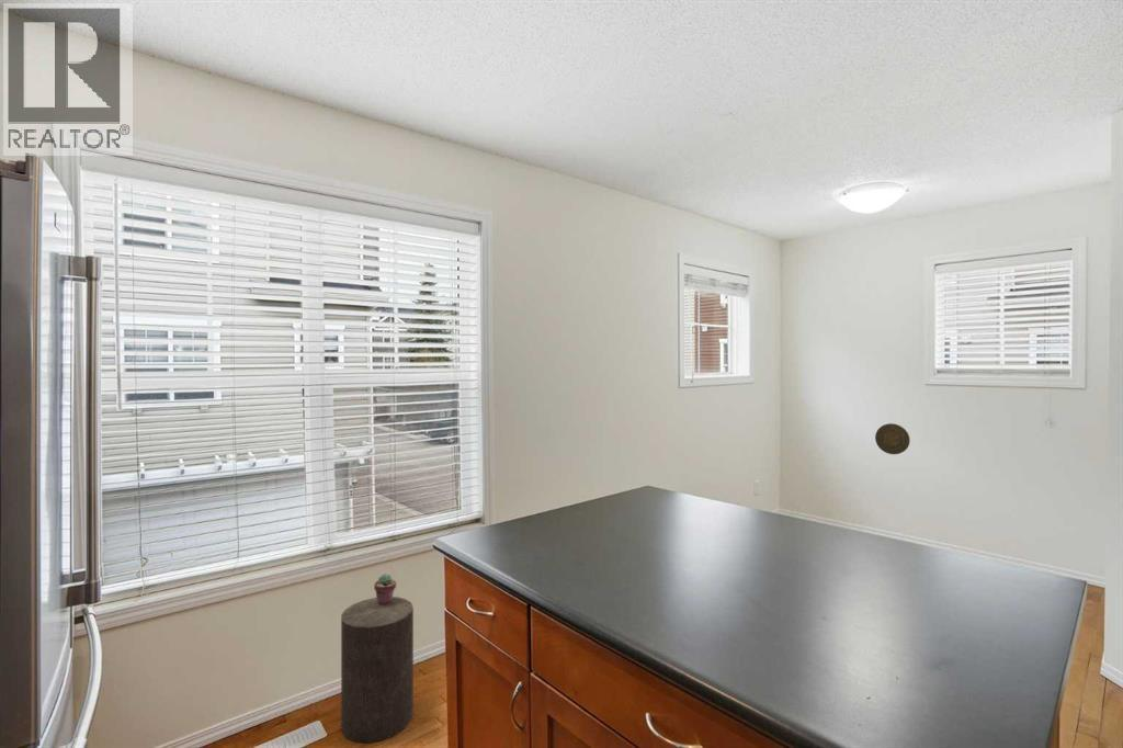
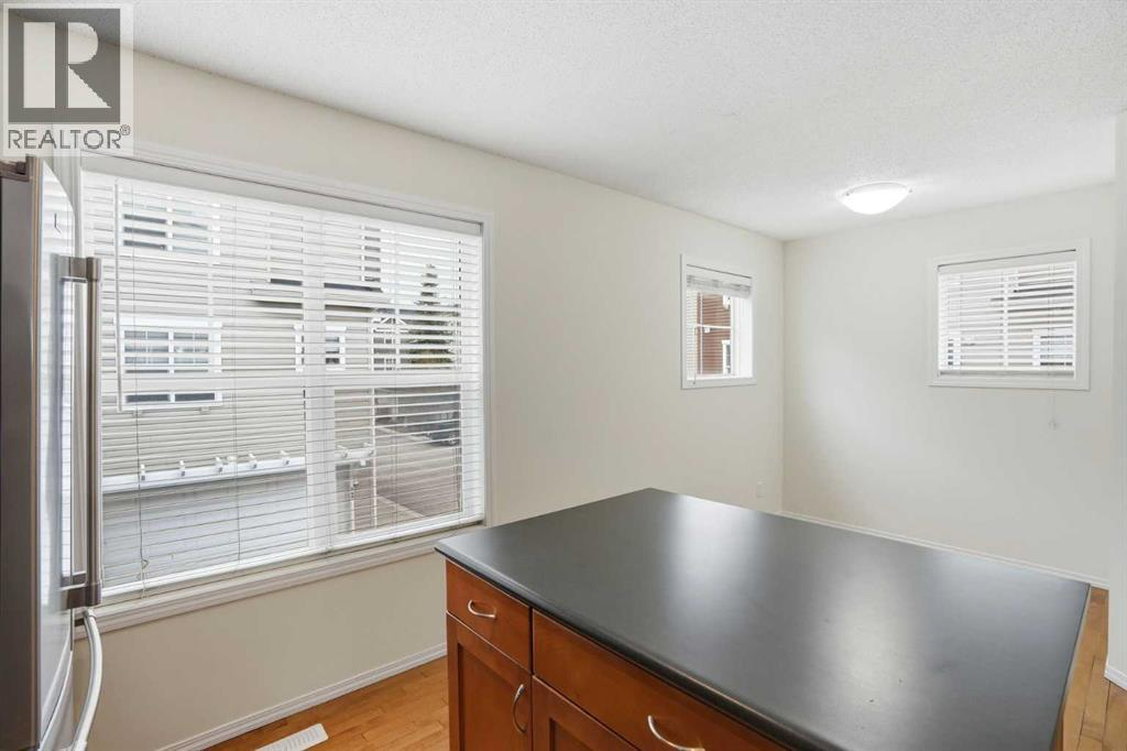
- stool (377, 665)
- decorative plate (892, 439)
- potted succulent (385, 587)
